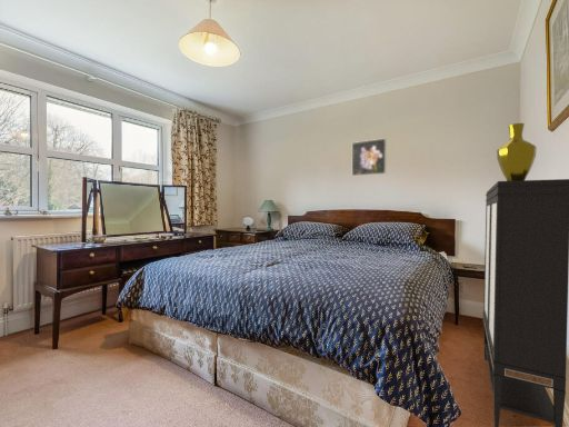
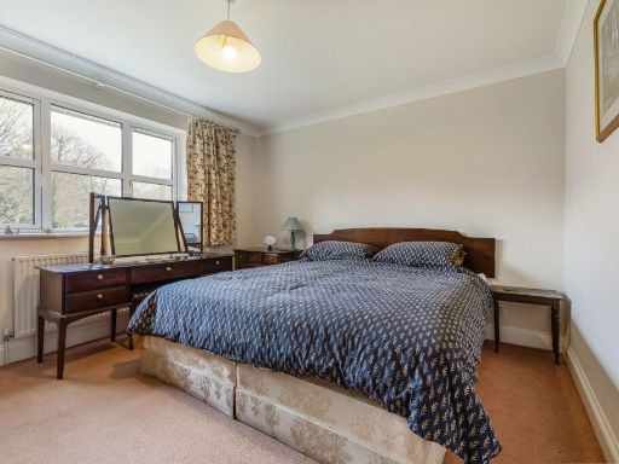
- storage cabinet (515, 290)
- vase (516, 152)
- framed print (368, 157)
